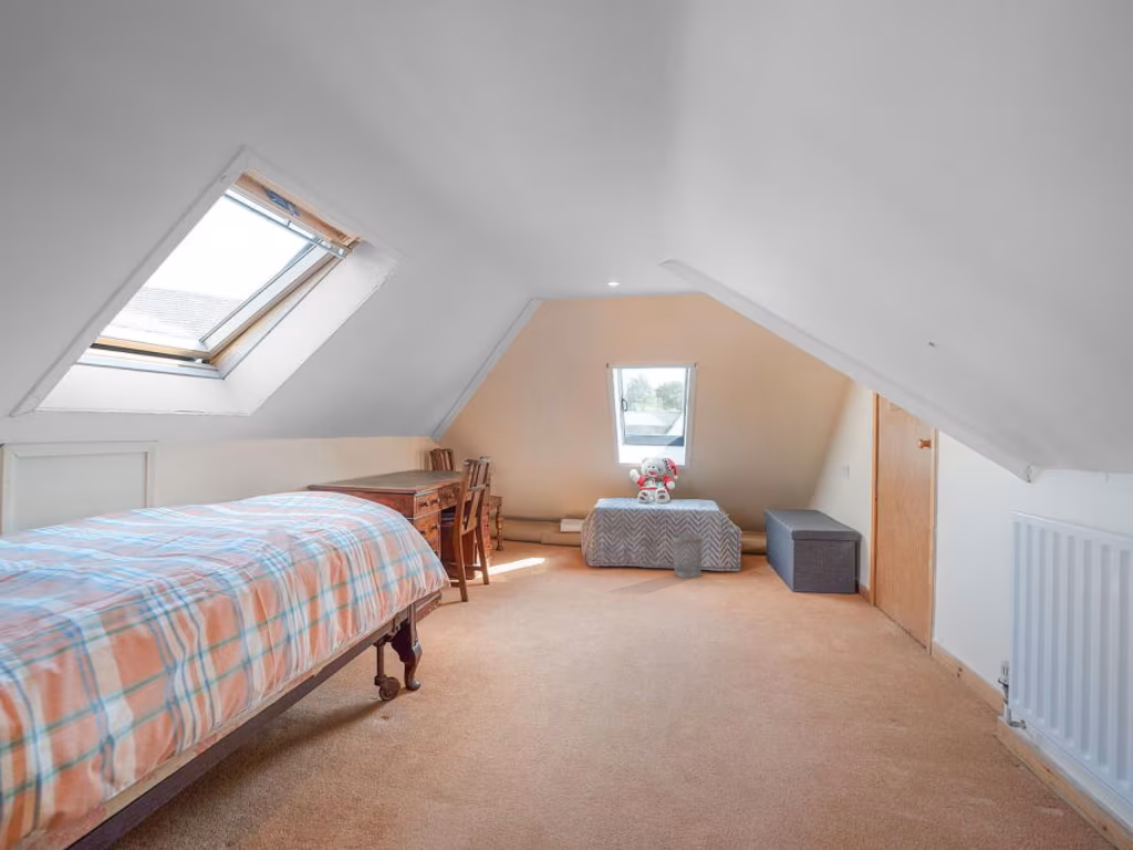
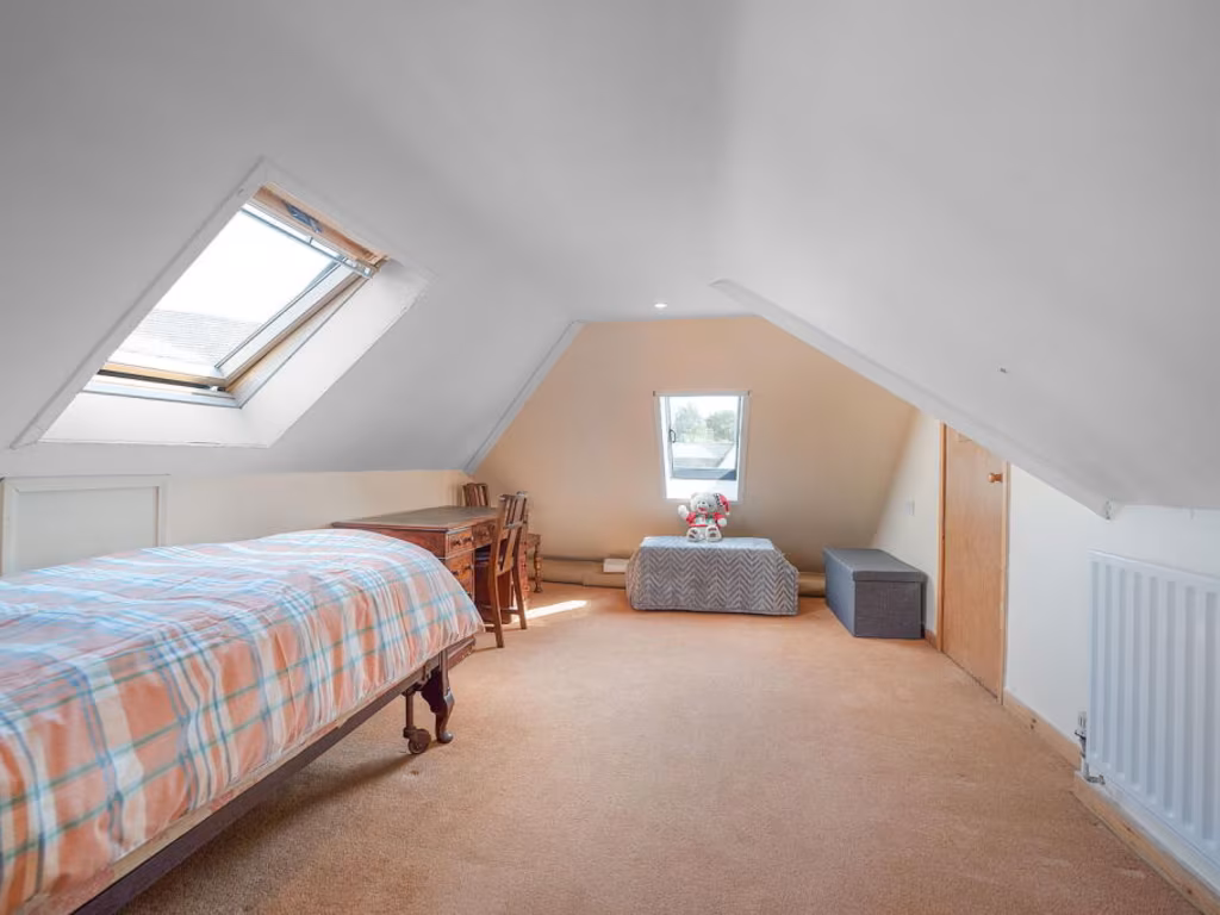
- wastebasket (687, 554)
